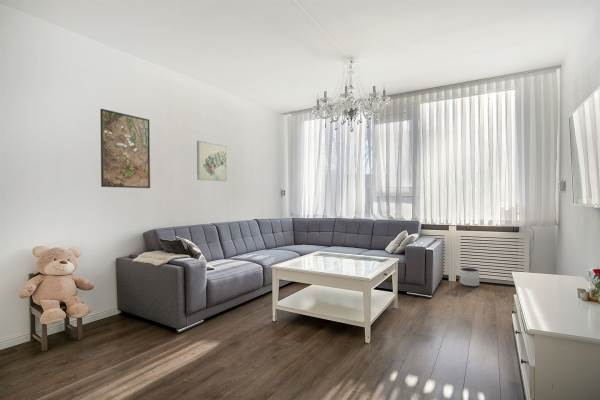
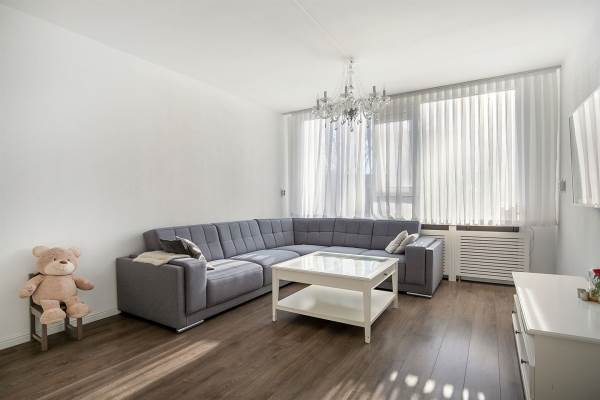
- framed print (126, 151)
- wall art (212, 162)
- planter (469, 277)
